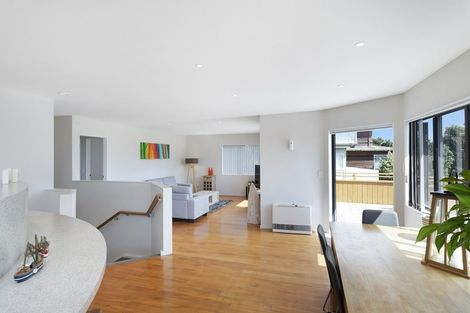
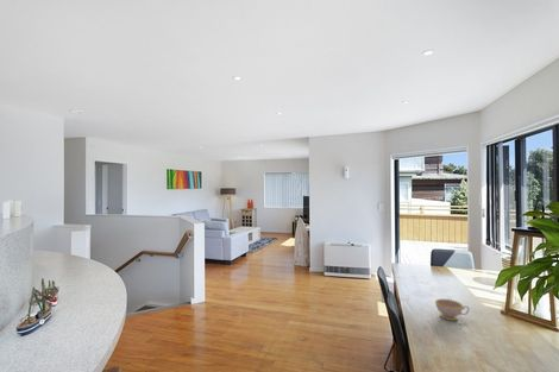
+ teacup (451, 310)
